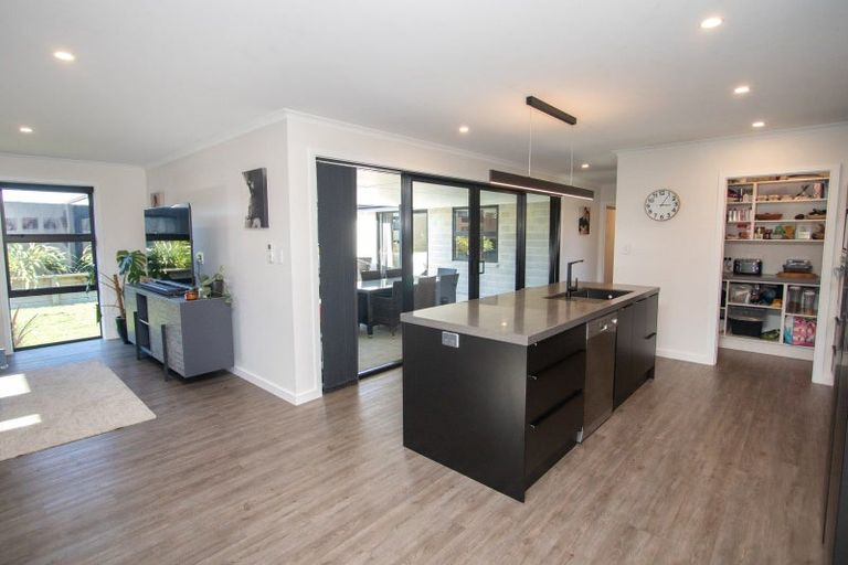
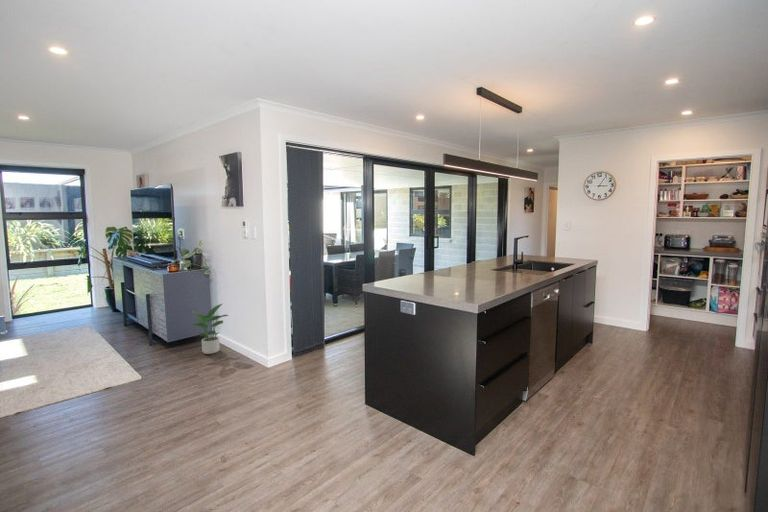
+ potted plant (206, 328)
